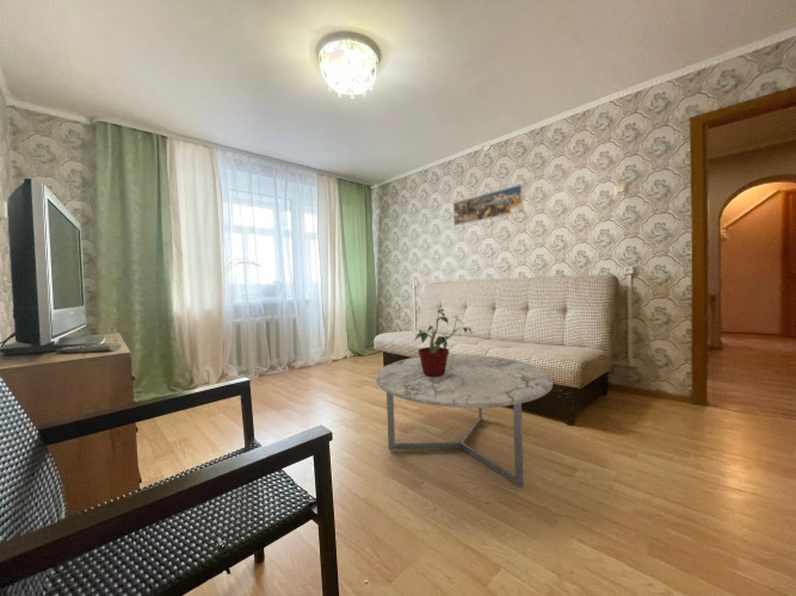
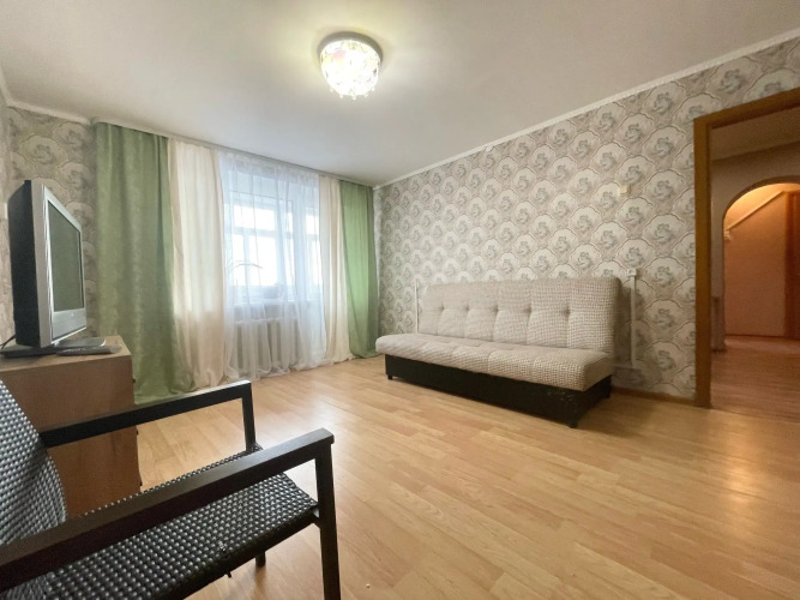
- coffee table (459, 406)
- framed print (485, 206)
- potted plant (445, 341)
